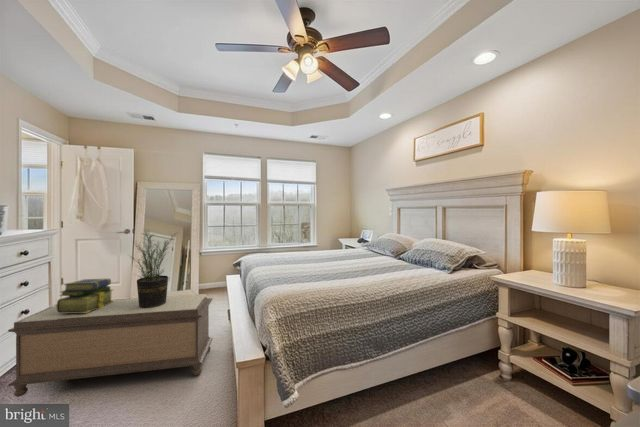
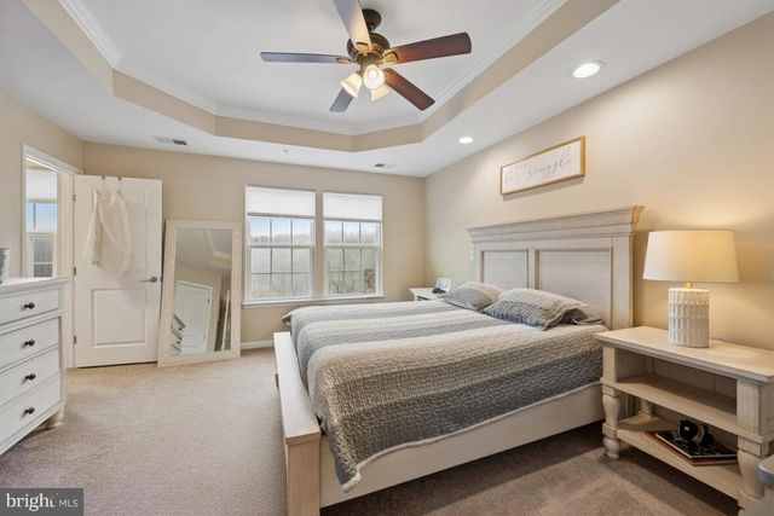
- stack of books (87, 293)
- bench (126, 337)
- potted plant (155, 265)
